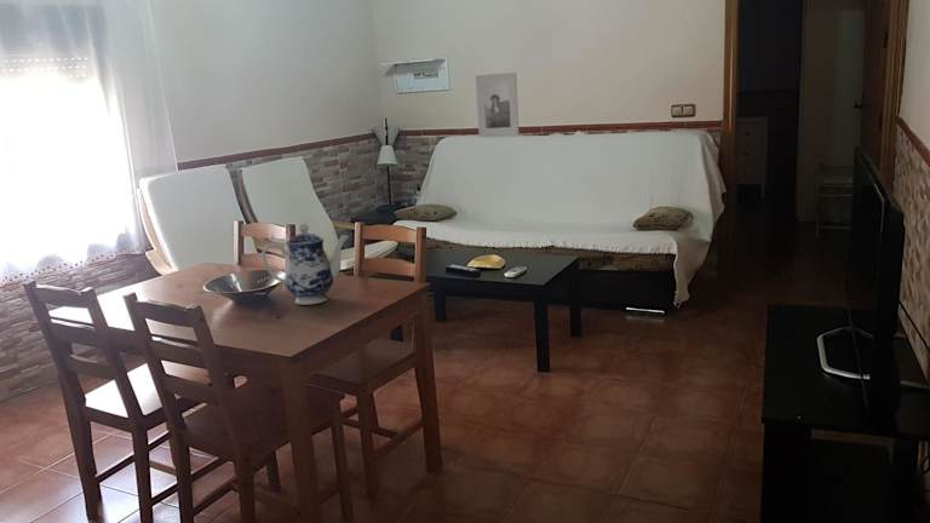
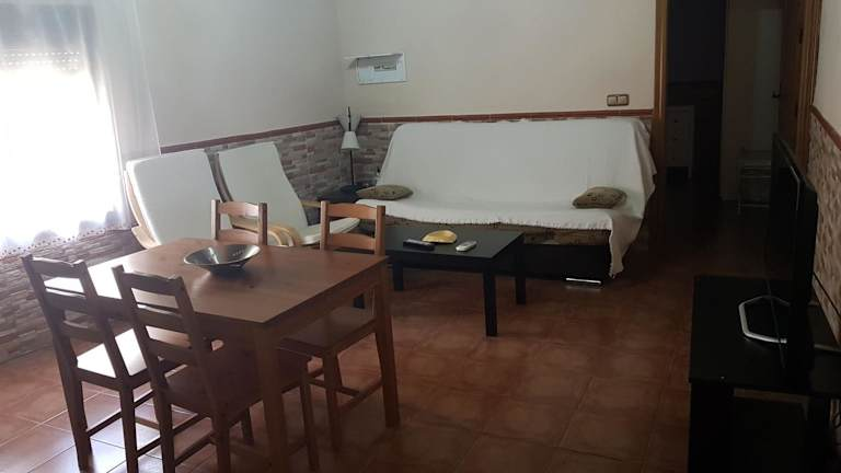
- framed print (496, 105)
- teapot (308, 262)
